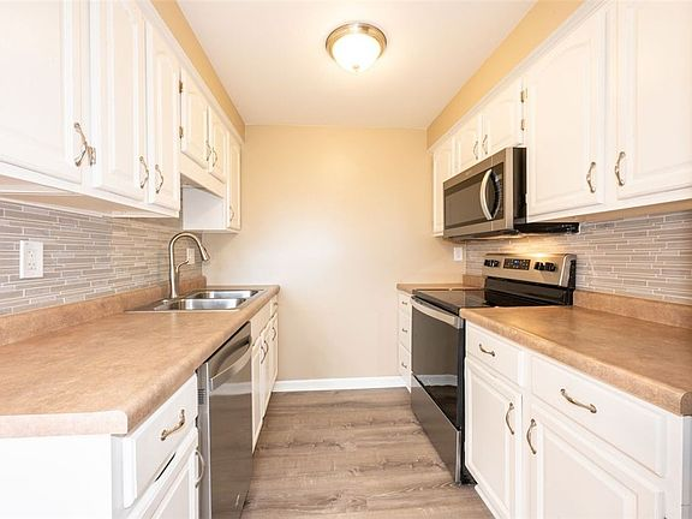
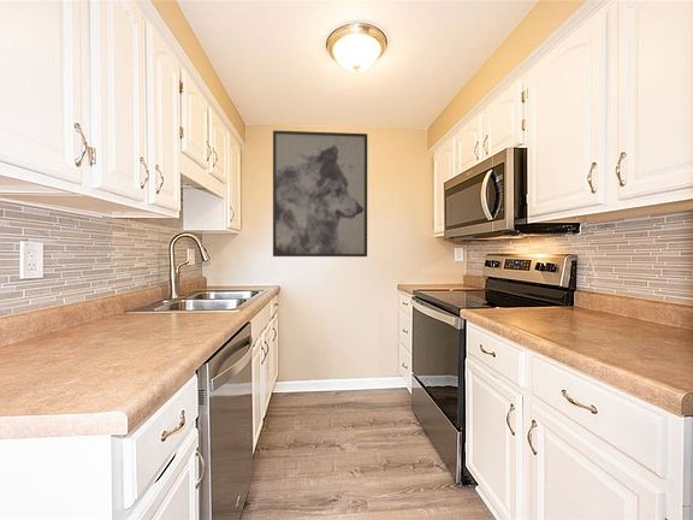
+ wall art (320, 194)
